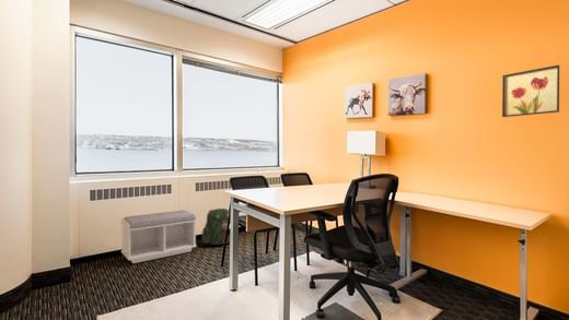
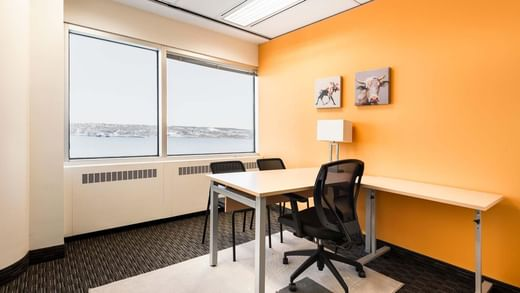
- wall art (529, 92)
- backpack (219, 225)
- bench (160, 234)
